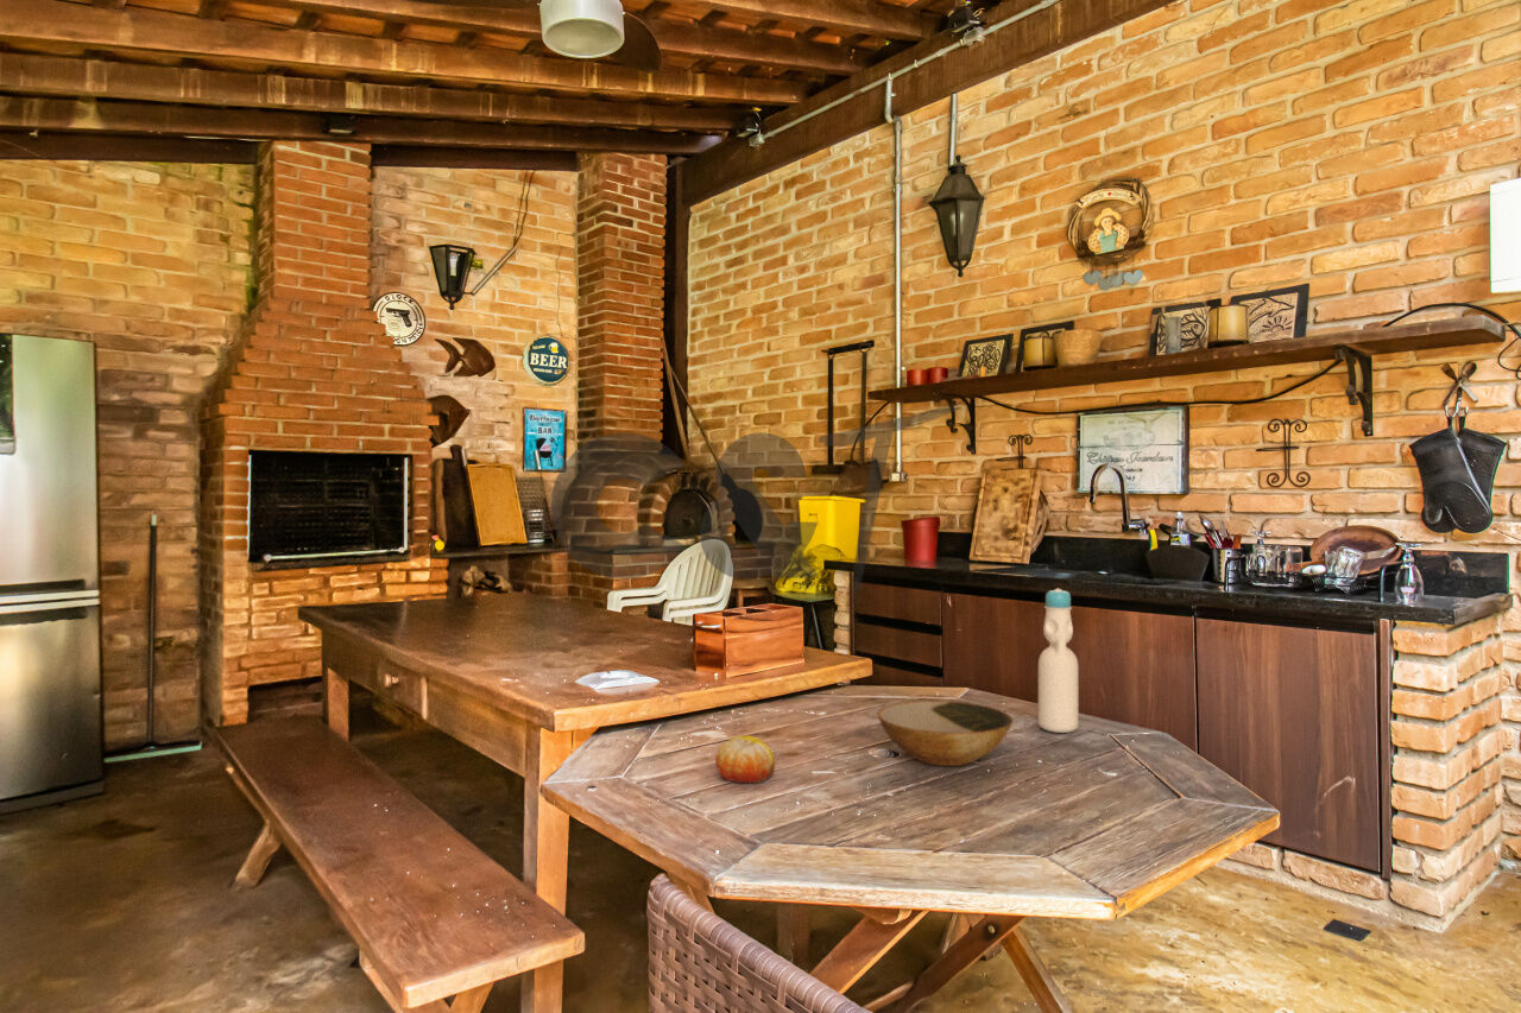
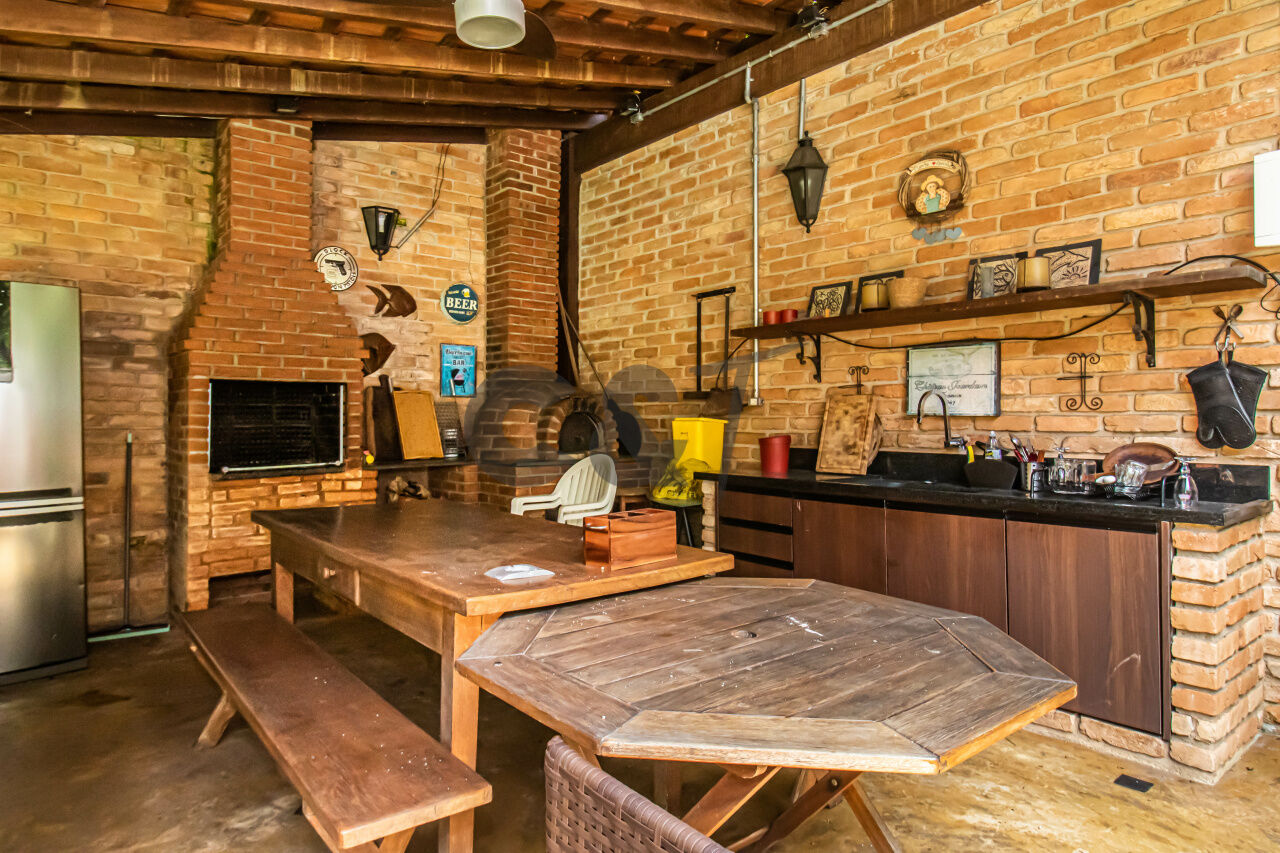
- bowl (943, 736)
- fruit (744, 756)
- bottle (1058, 658)
